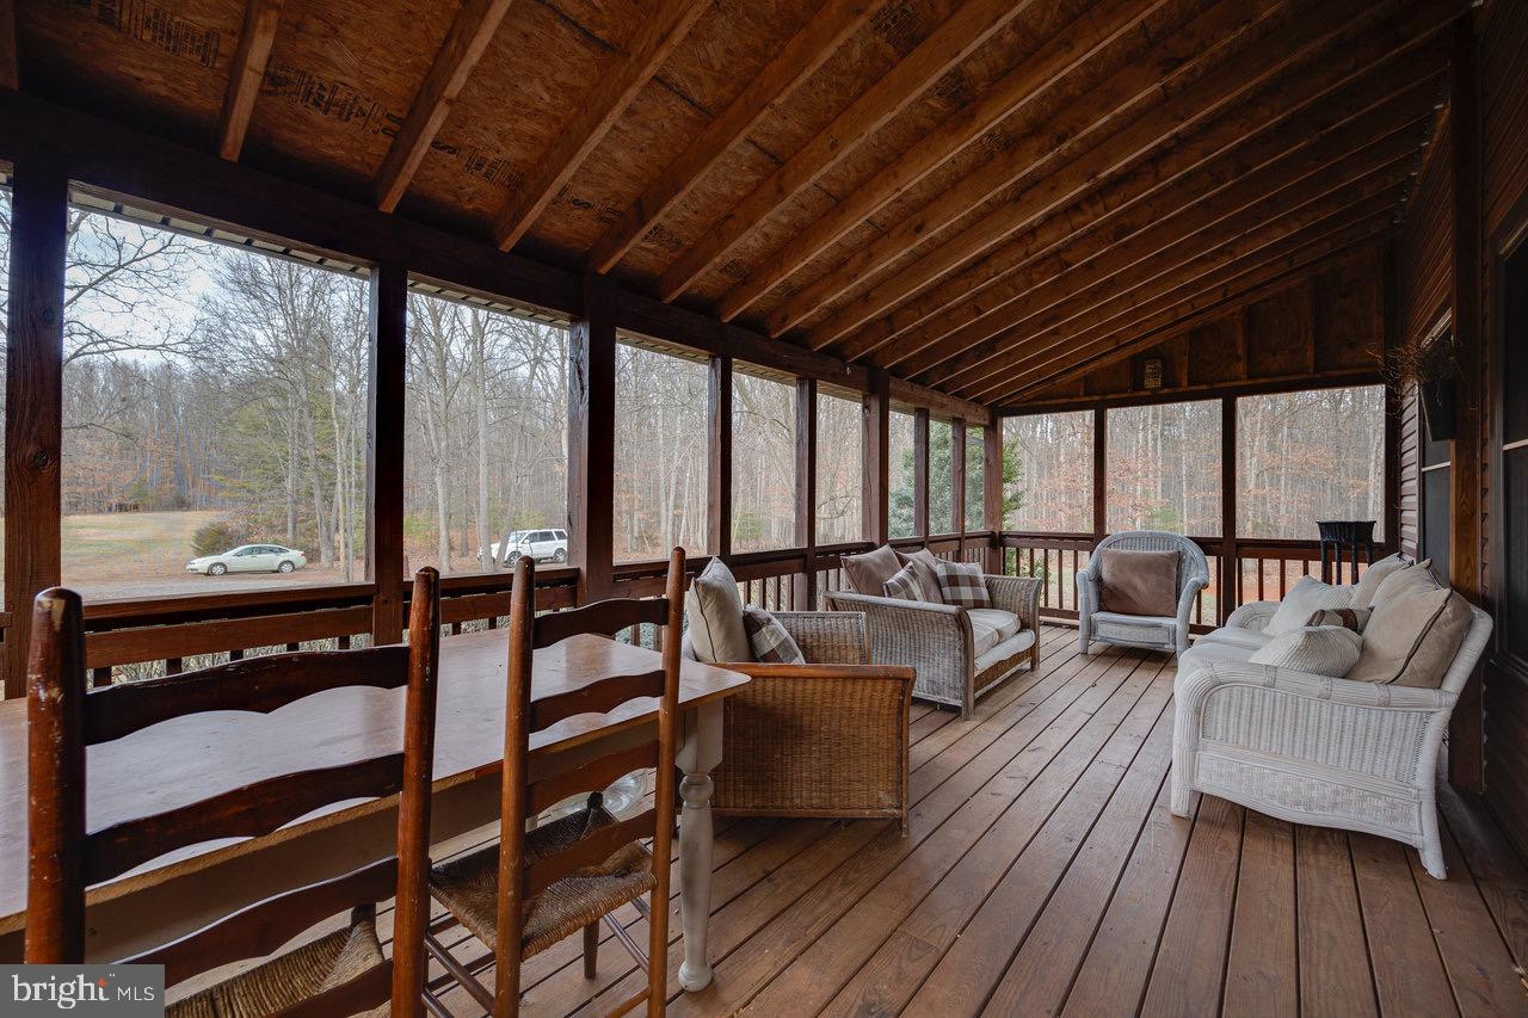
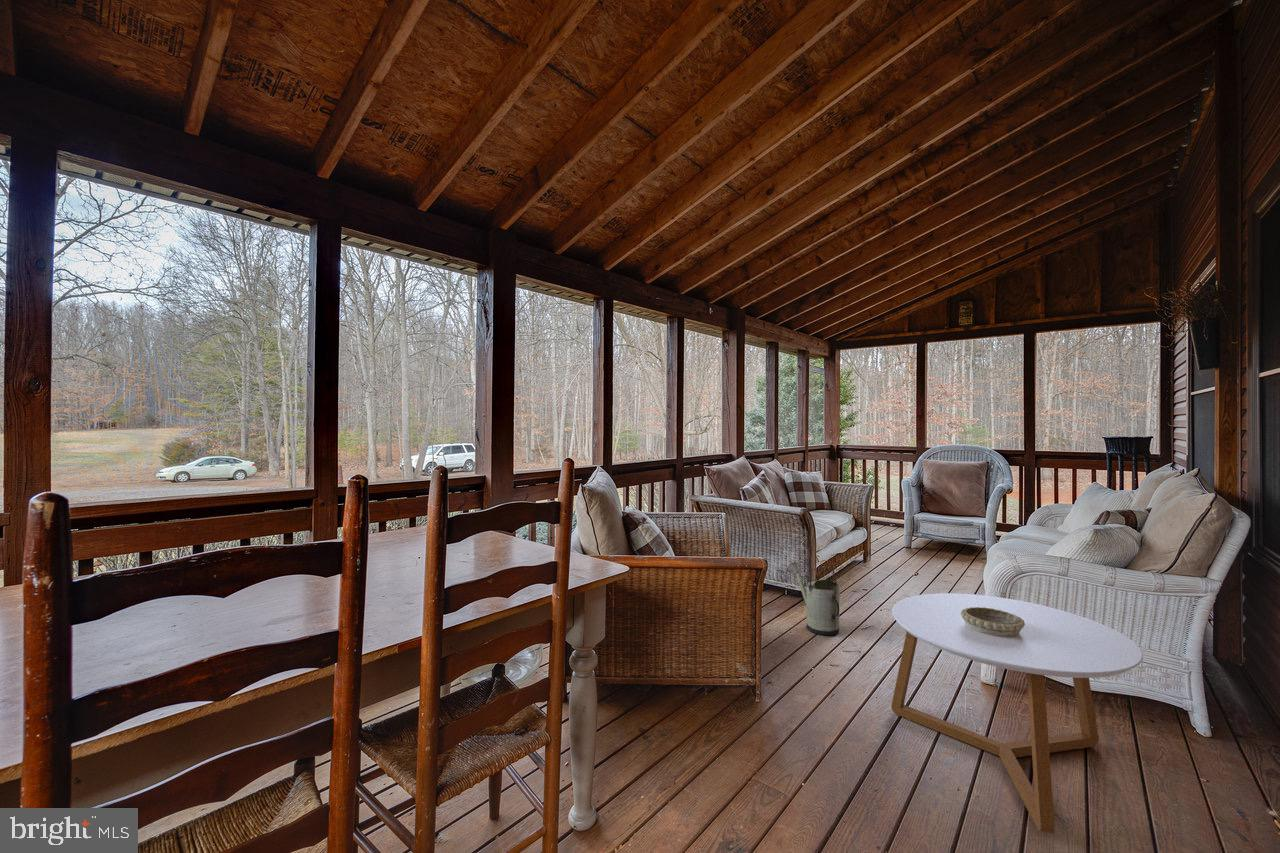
+ decorative bowl (992, 621)
+ watering can (813, 594)
+ coffee table (1028, 693)
